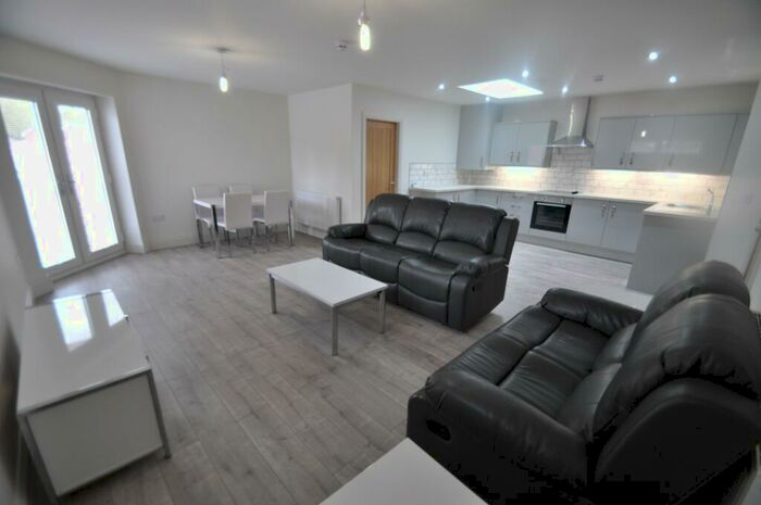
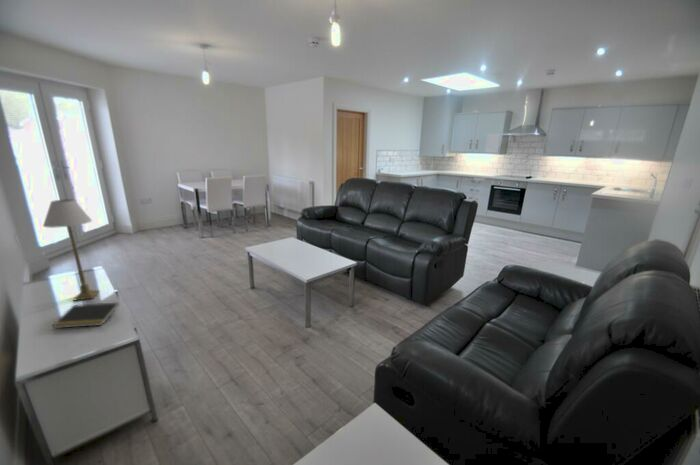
+ notepad (87, 314)
+ table lamp (75, 250)
